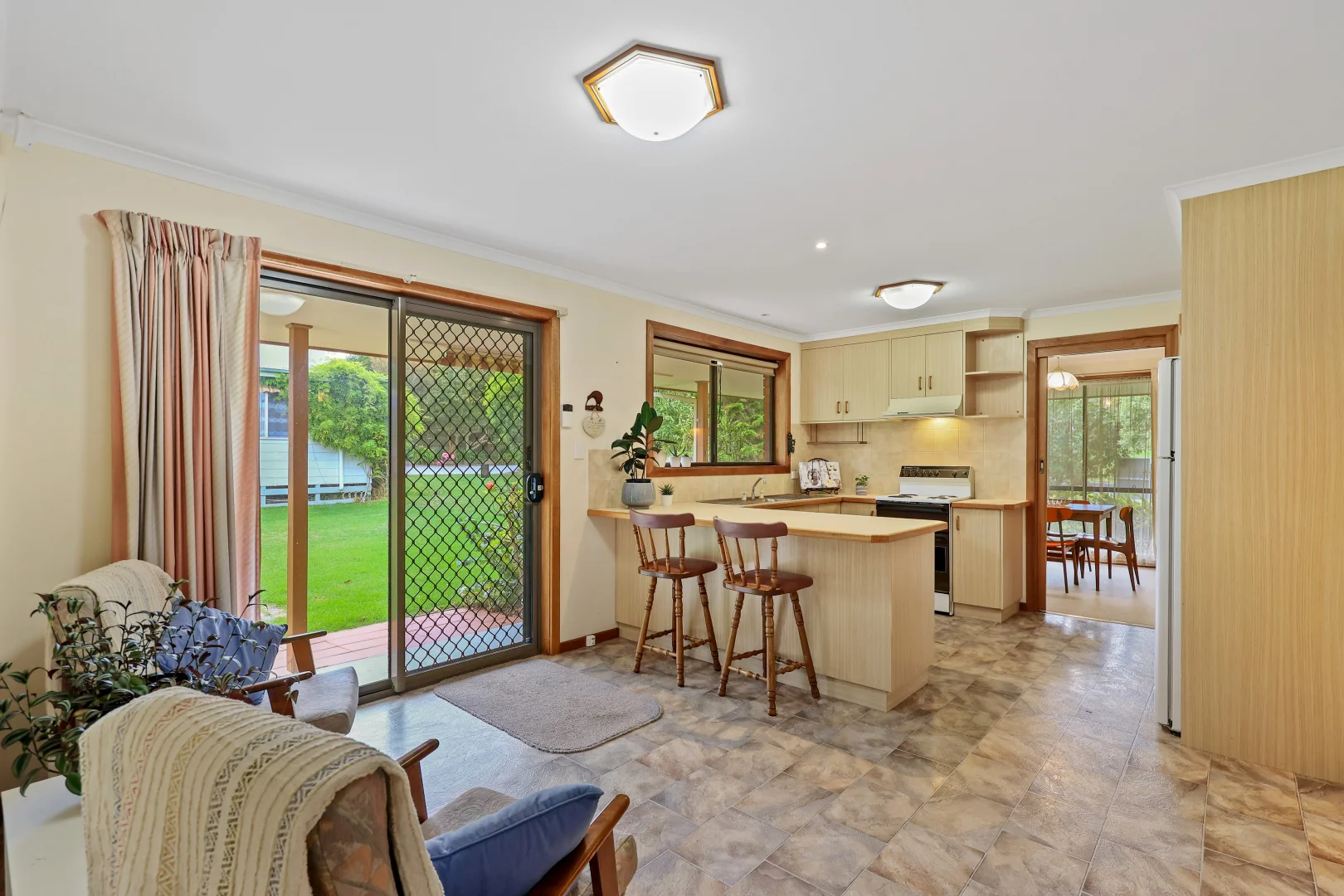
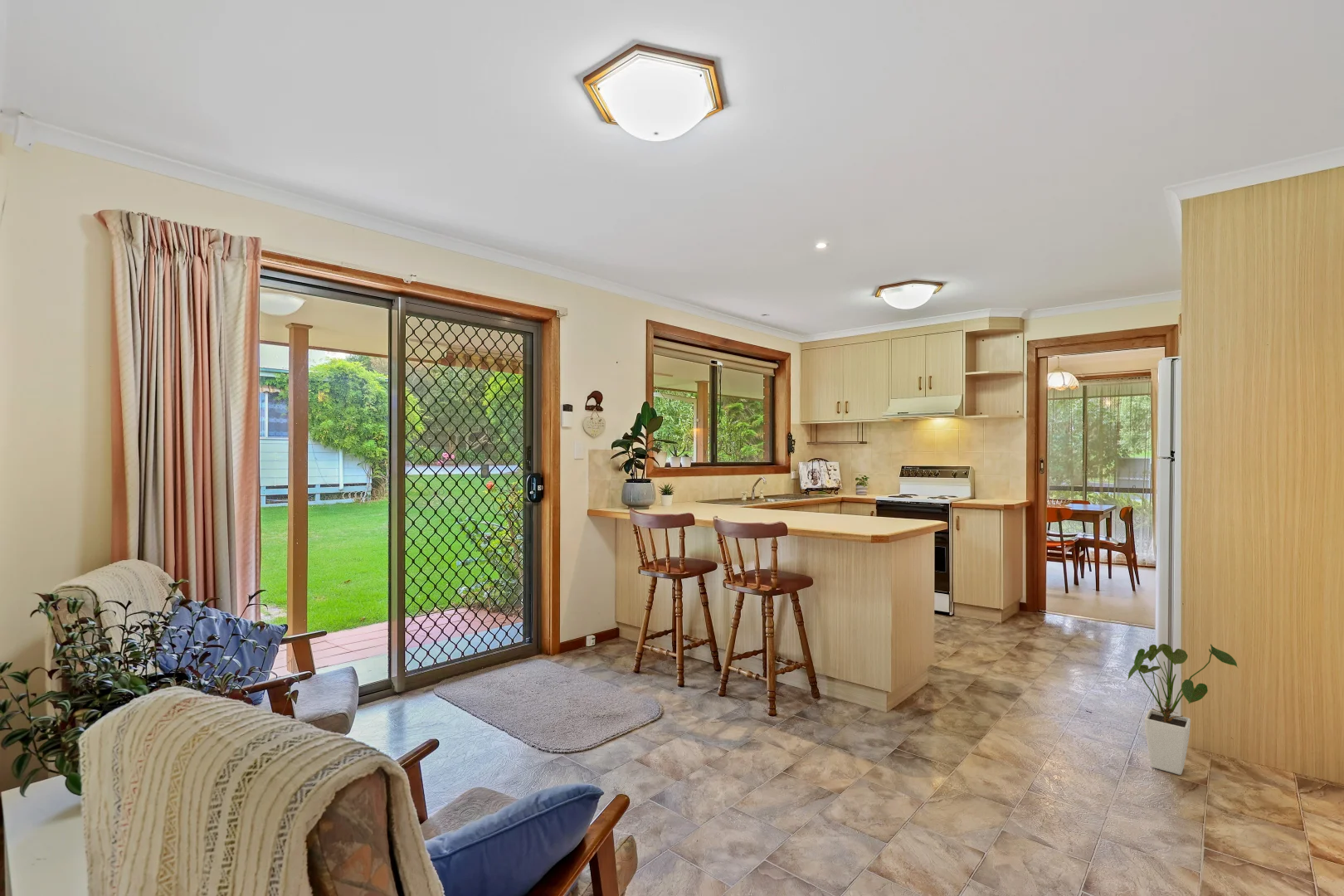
+ house plant (1176, 706)
